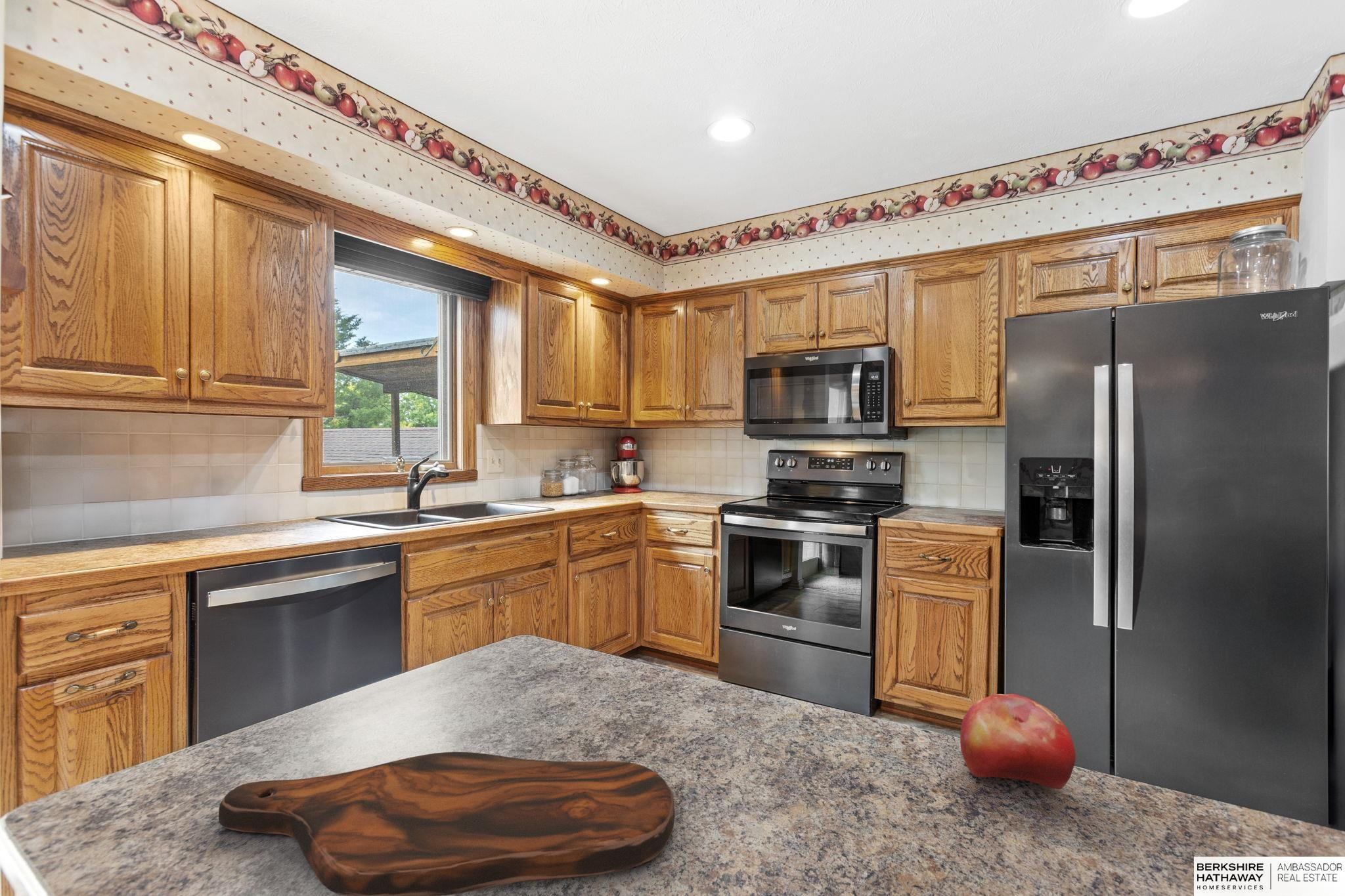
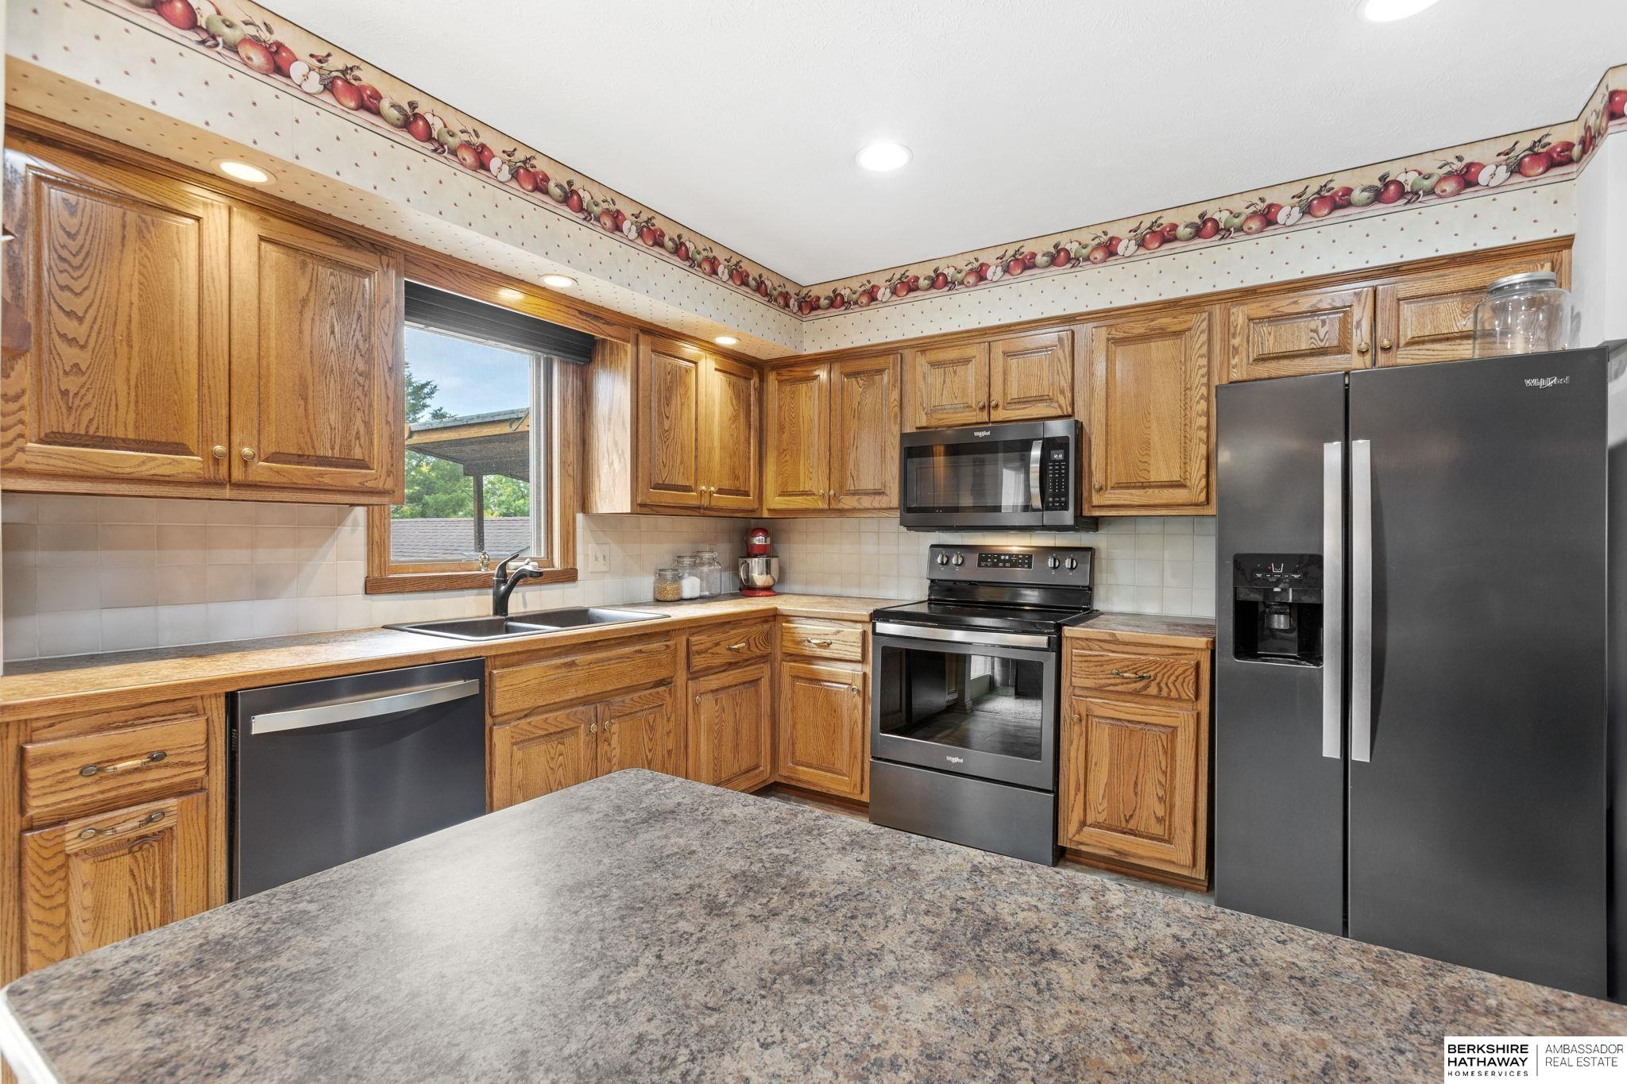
- cutting board (441, 816)
- fruit (1015, 740)
